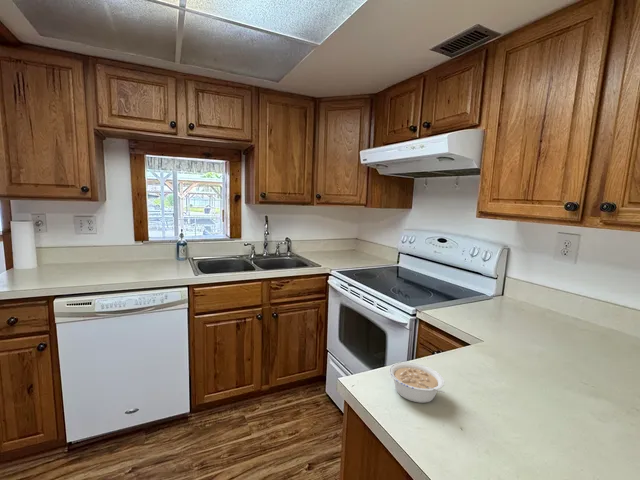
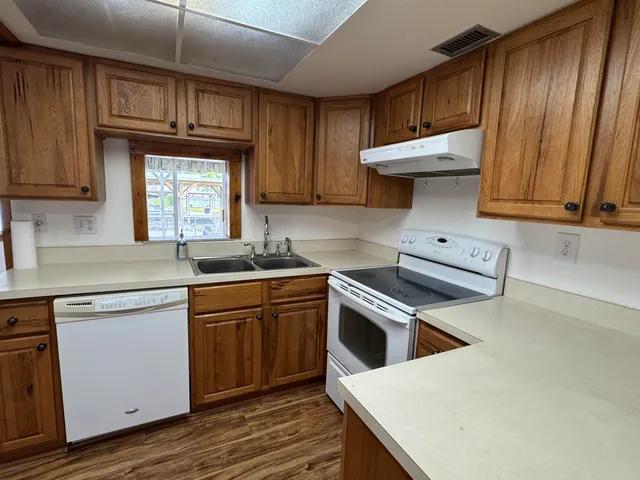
- legume (417, 382)
